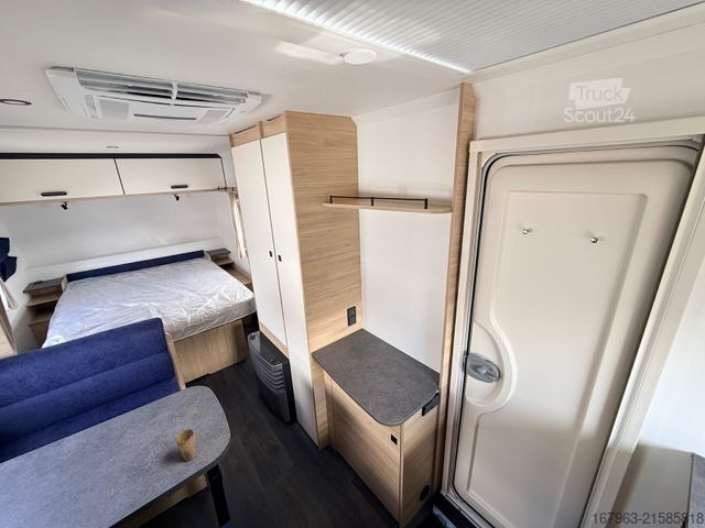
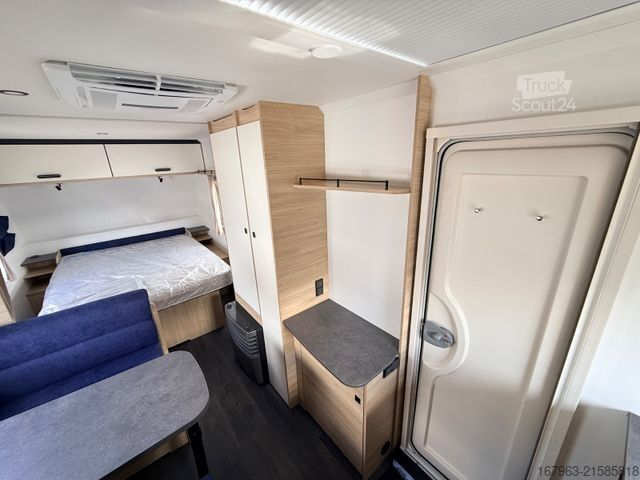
- cup (186, 442)
